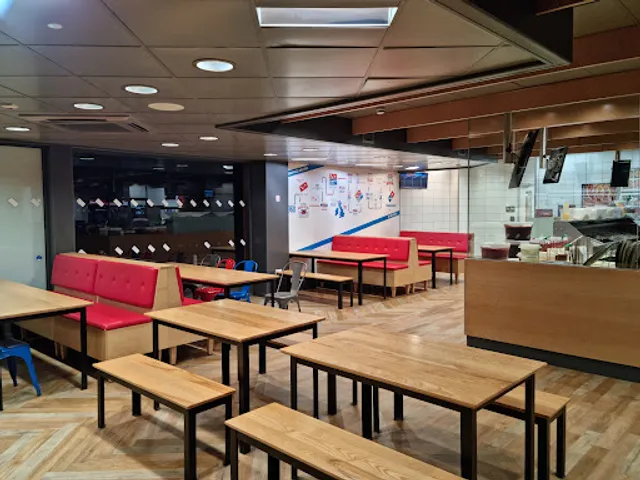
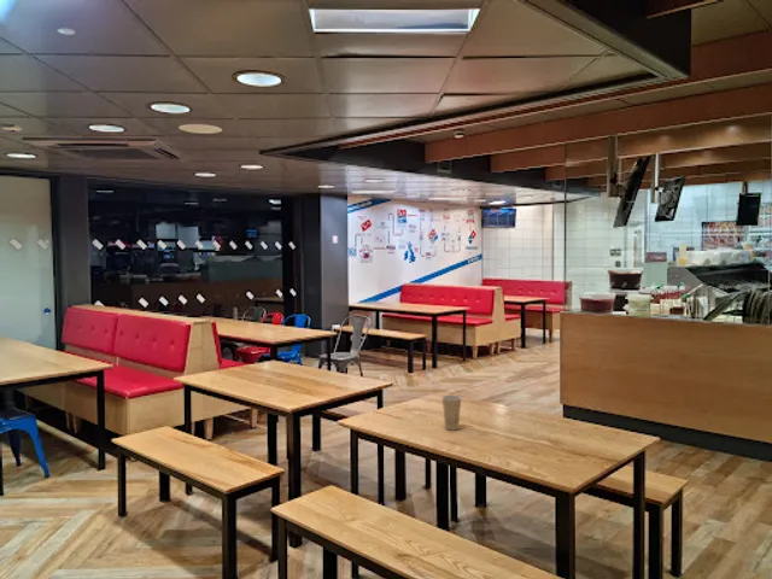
+ paper cup (451, 413)
